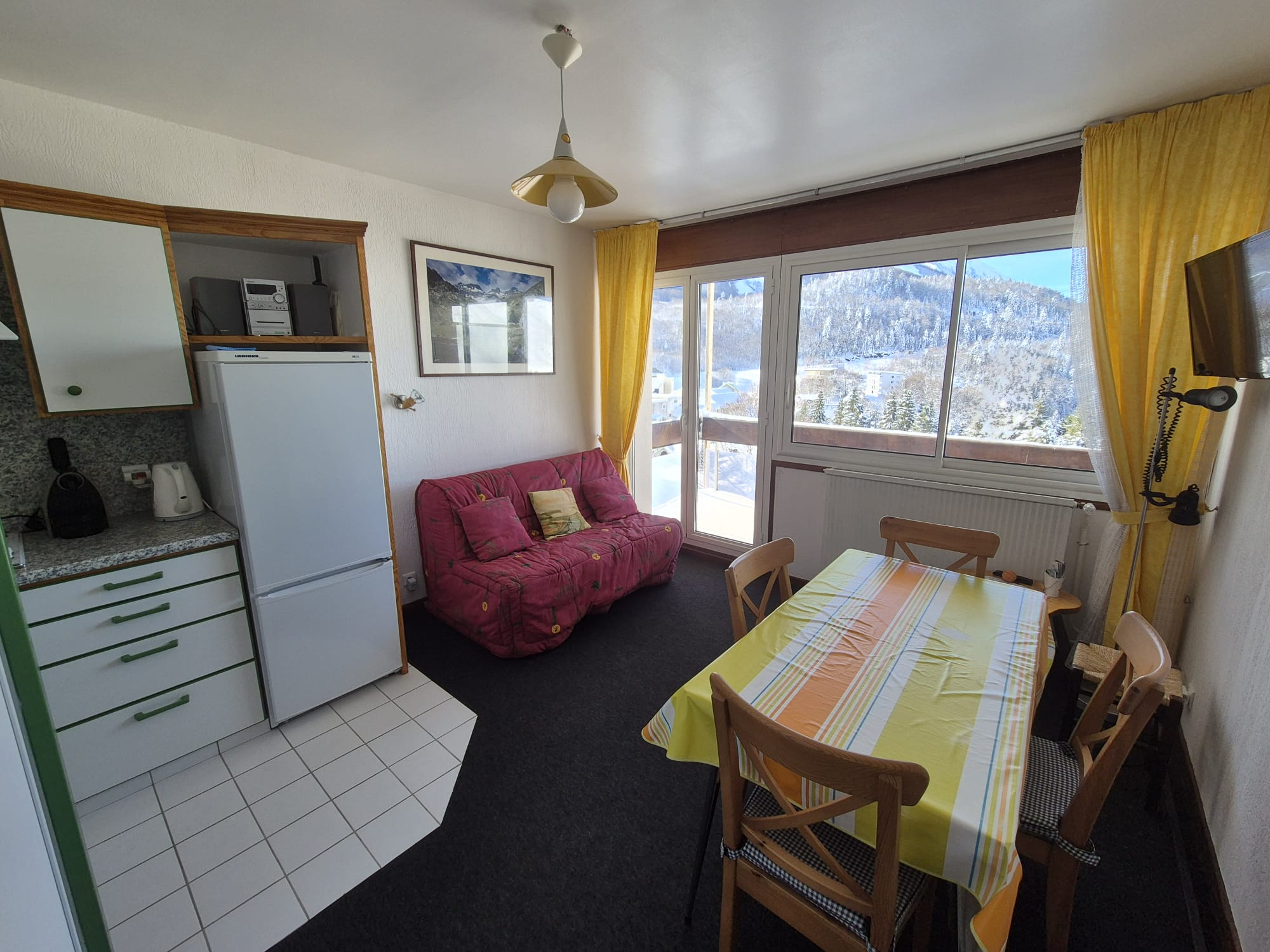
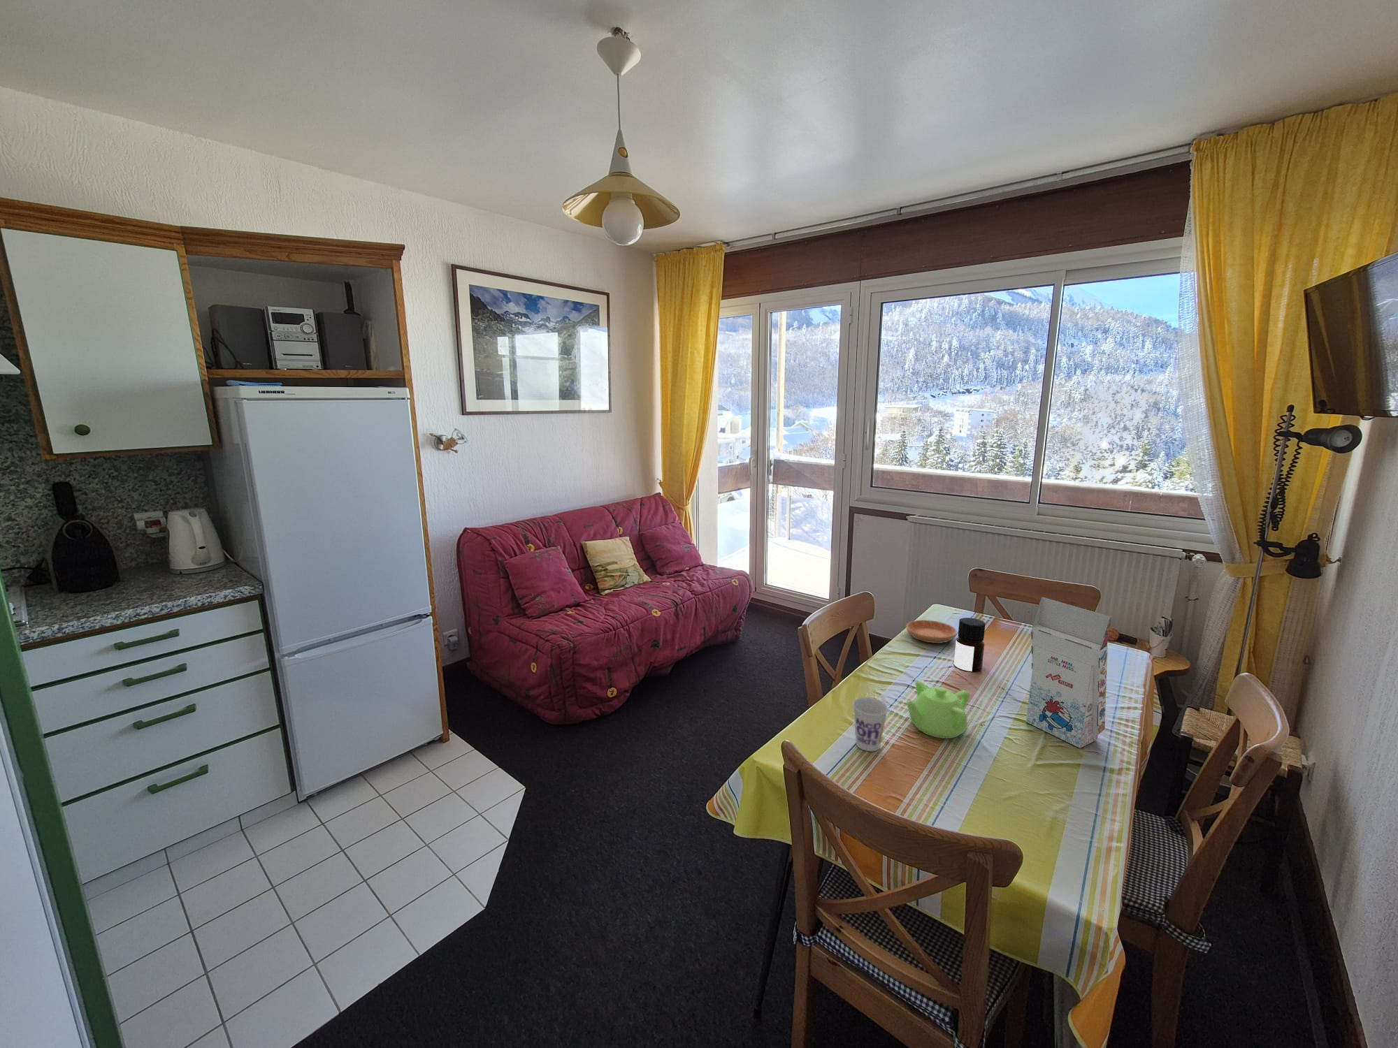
+ saucer (930, 632)
+ bottle (970, 644)
+ teapot (938, 708)
+ gift box (1068, 669)
+ cup (869, 724)
